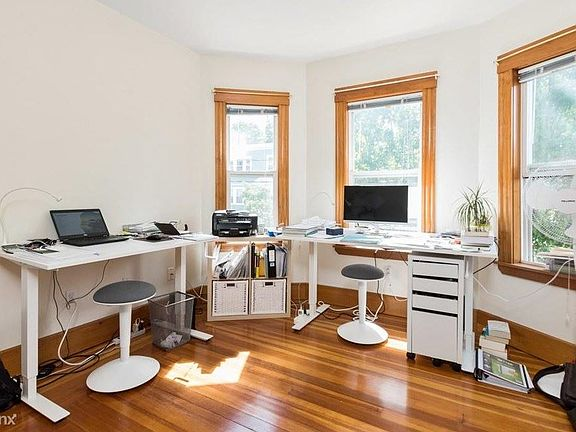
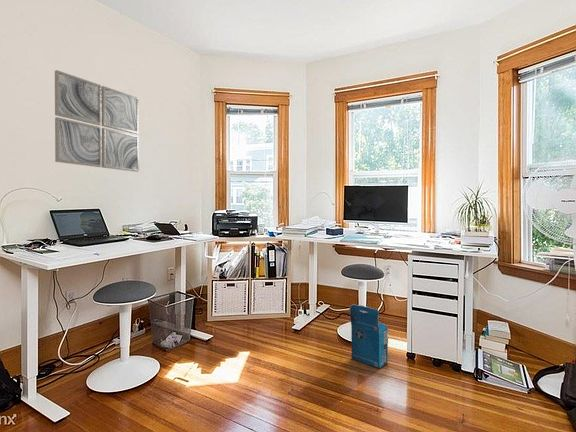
+ cardboard box (368, 332)
+ wall art (101, 125)
